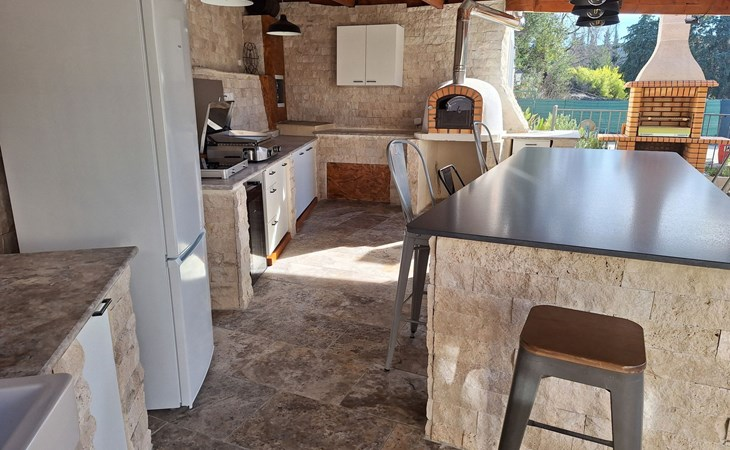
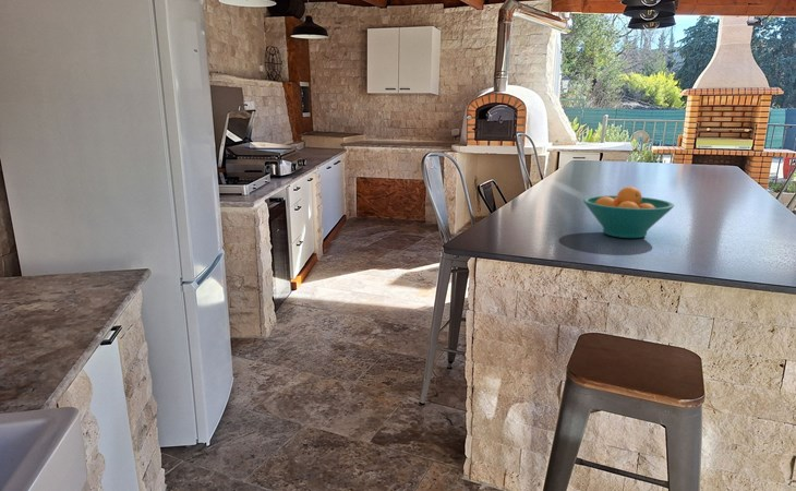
+ fruit bowl (626, 211)
